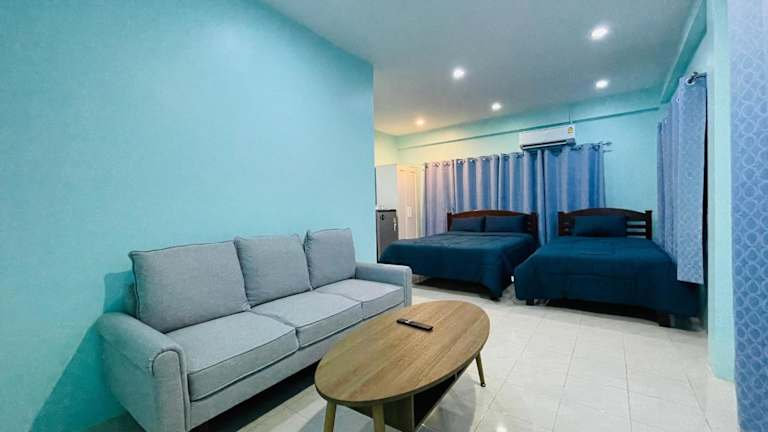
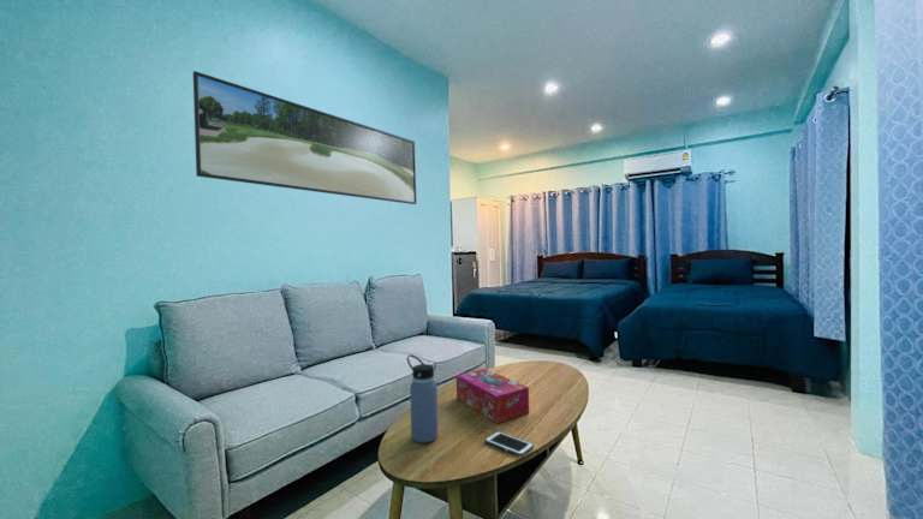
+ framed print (332, 154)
+ tissue box (490, 393)
+ water bottle (422, 396)
+ cell phone (508, 442)
